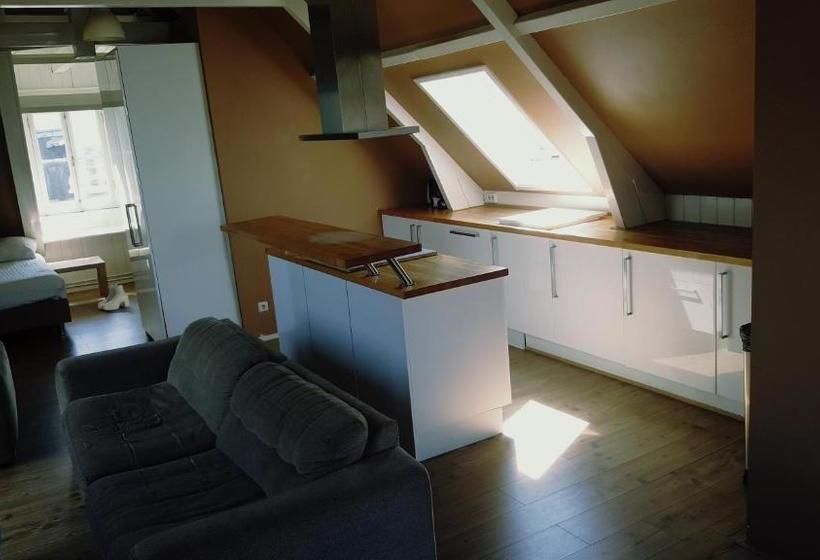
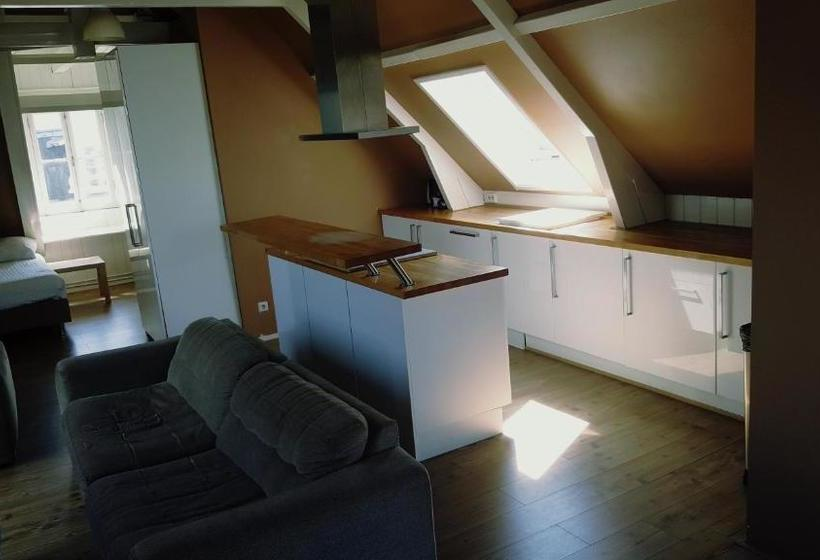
- boots (112, 296)
